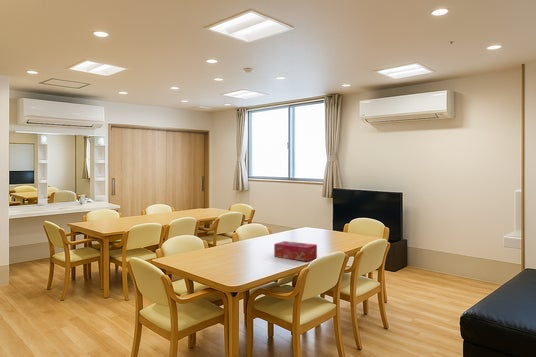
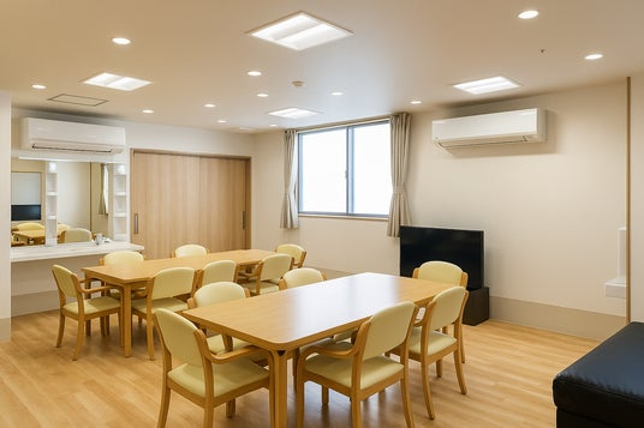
- tissue box (295, 250)
